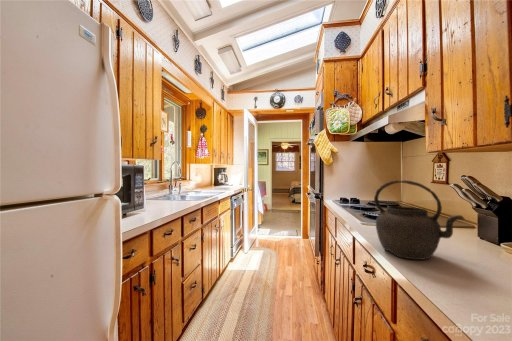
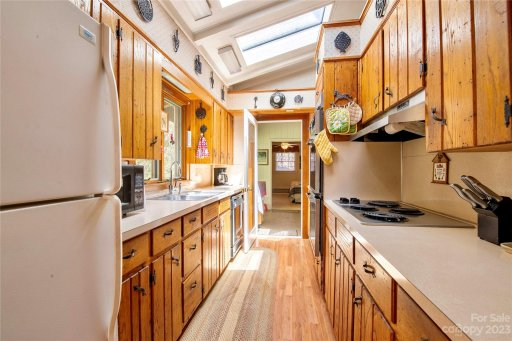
- kettle (414, 217)
